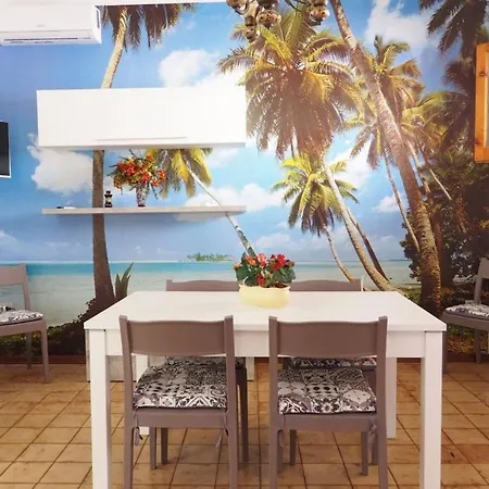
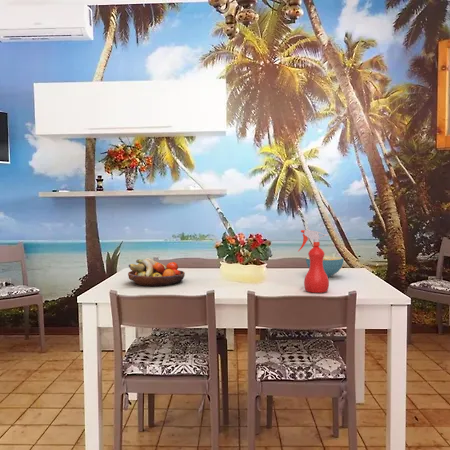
+ spray bottle (313, 260)
+ fruit bowl (156, 270)
+ cereal bowl (324, 267)
